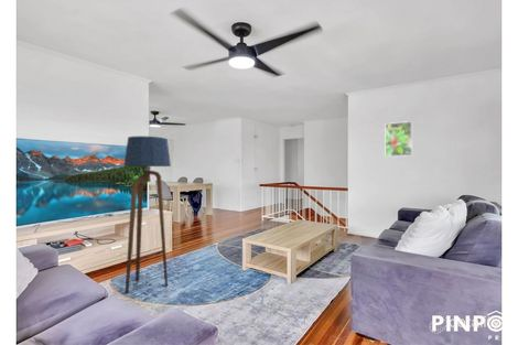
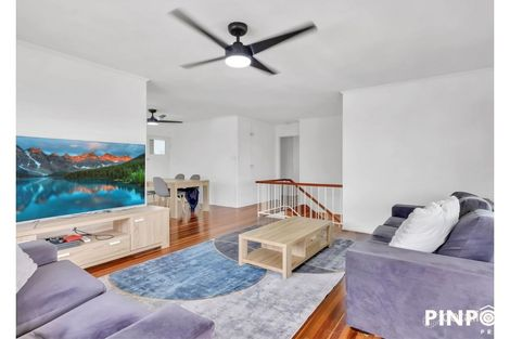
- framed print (398, 139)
- floor lamp (141, 212)
